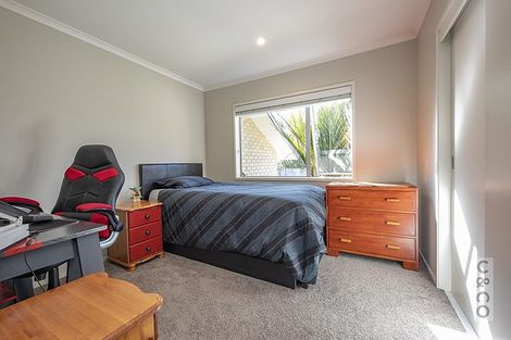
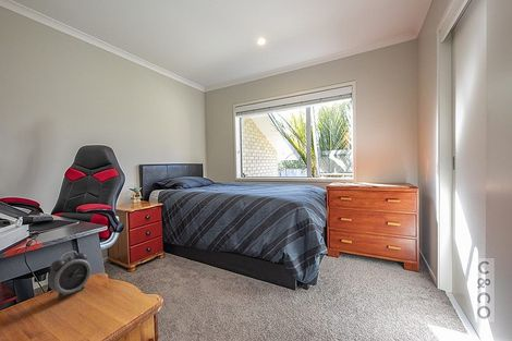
+ alarm clock (70, 272)
